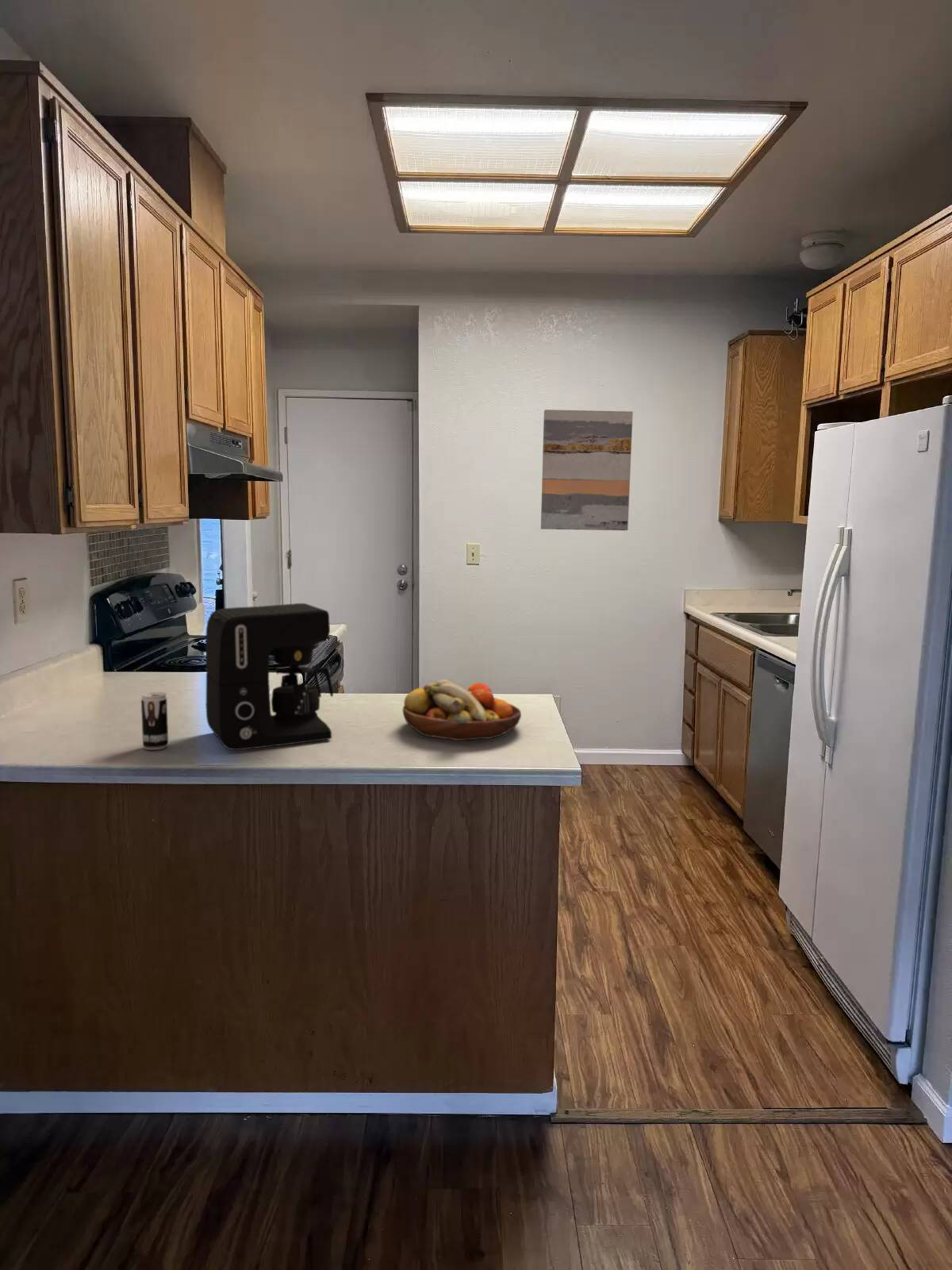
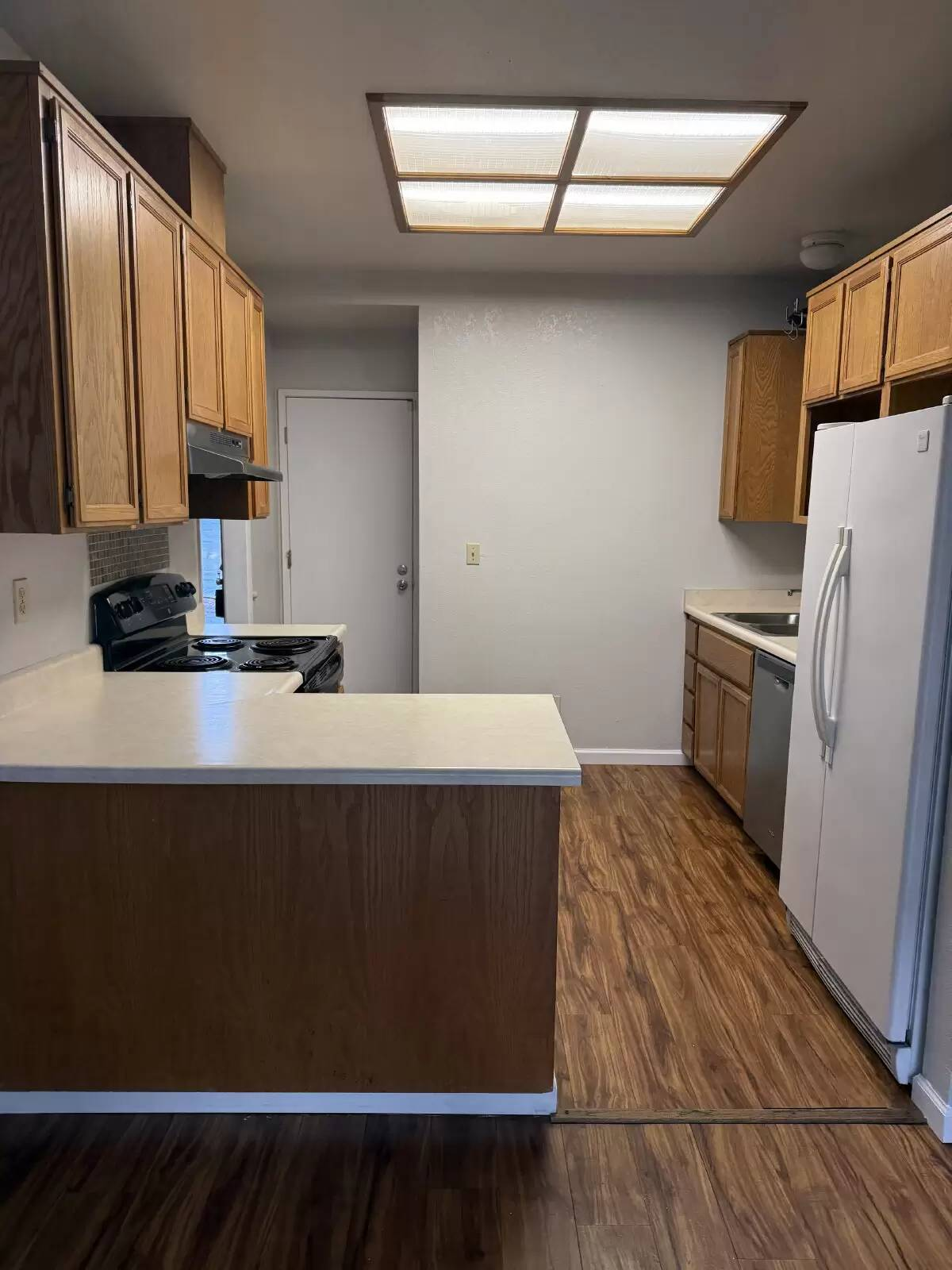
- wall art (586, 471)
- fruit bowl (462, 704)
- beverage can (155, 721)
- coffee maker (276, 672)
